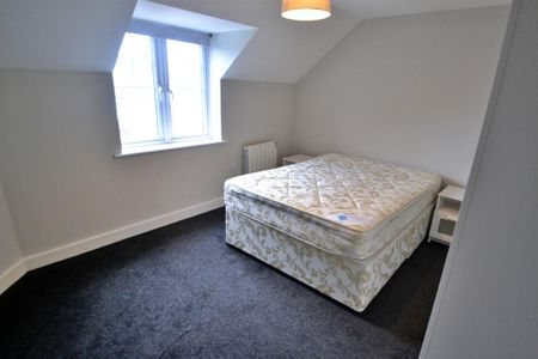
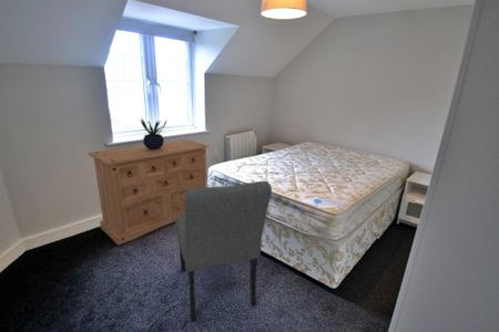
+ chair (217, 235)
+ dresser (156, 185)
+ potted plant (152, 133)
